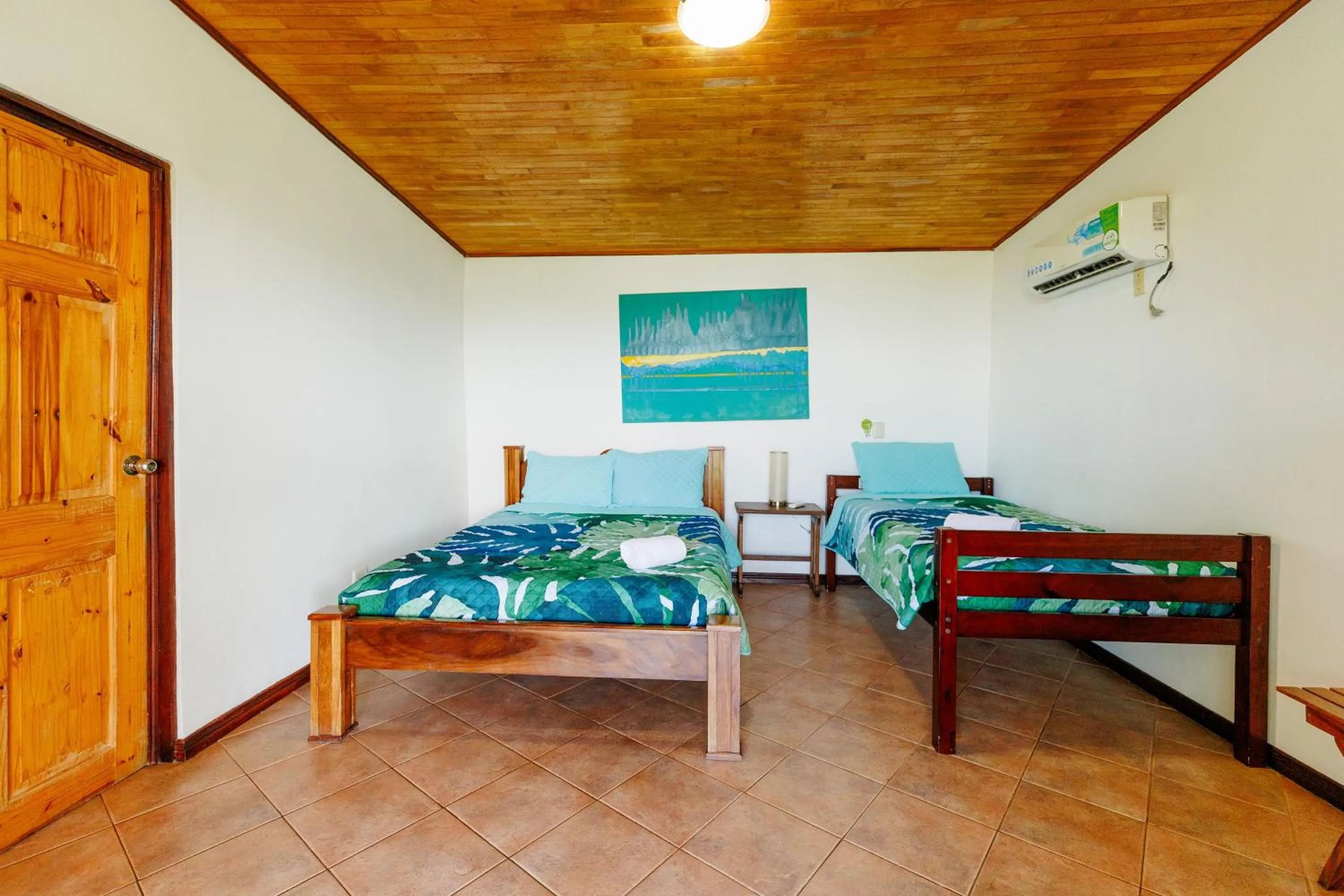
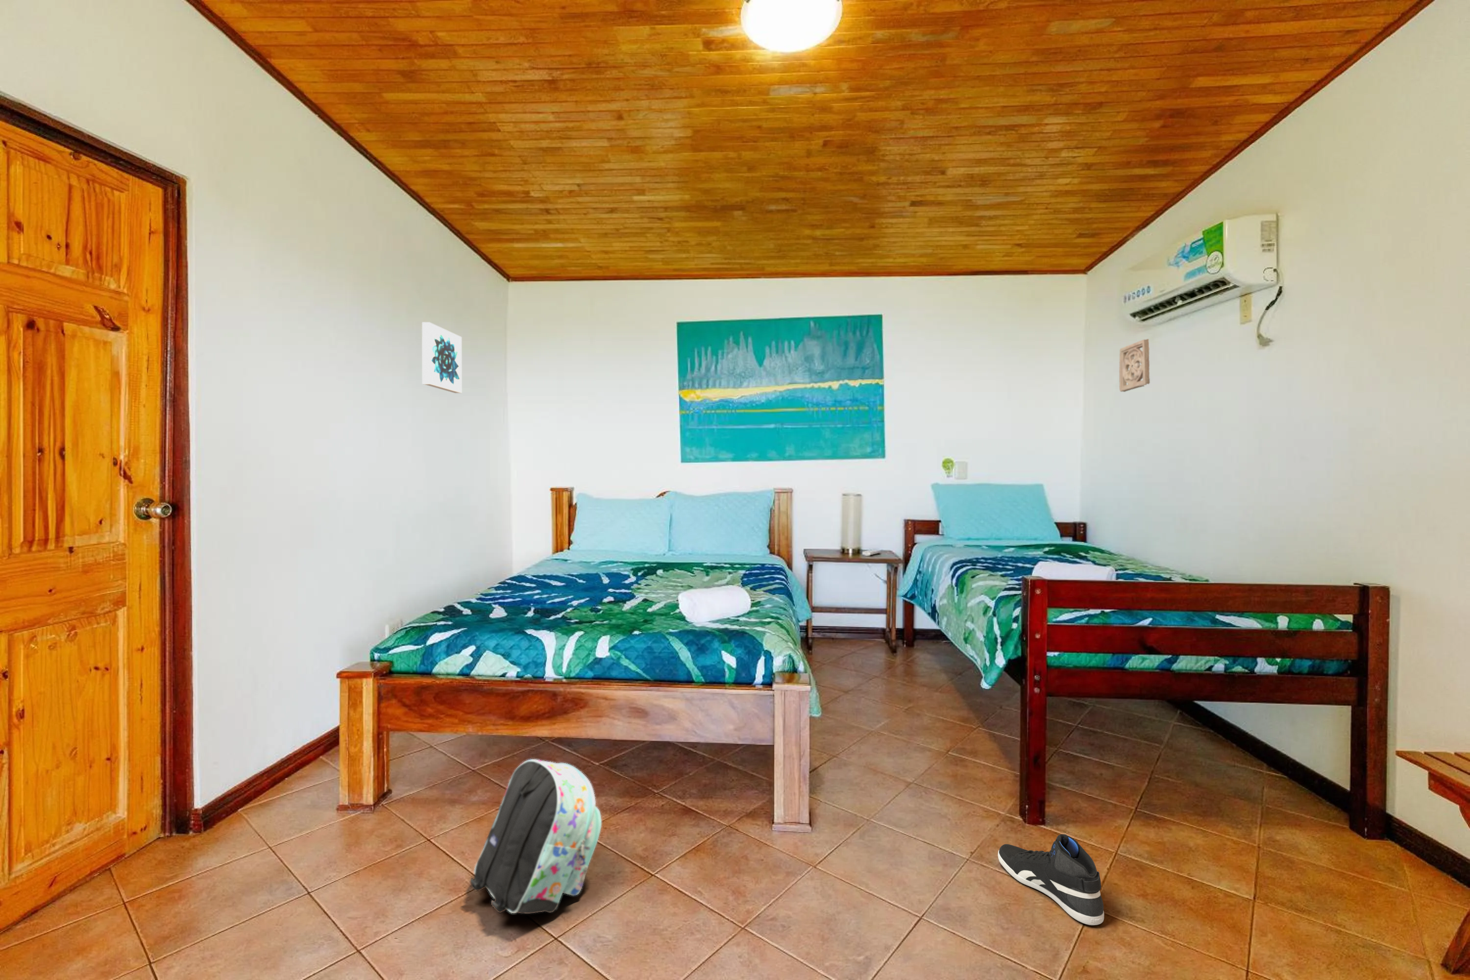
+ backpack (538, 828)
+ wall ornament (1134, 366)
+ sneaker (1049, 858)
+ wall art (443, 359)
